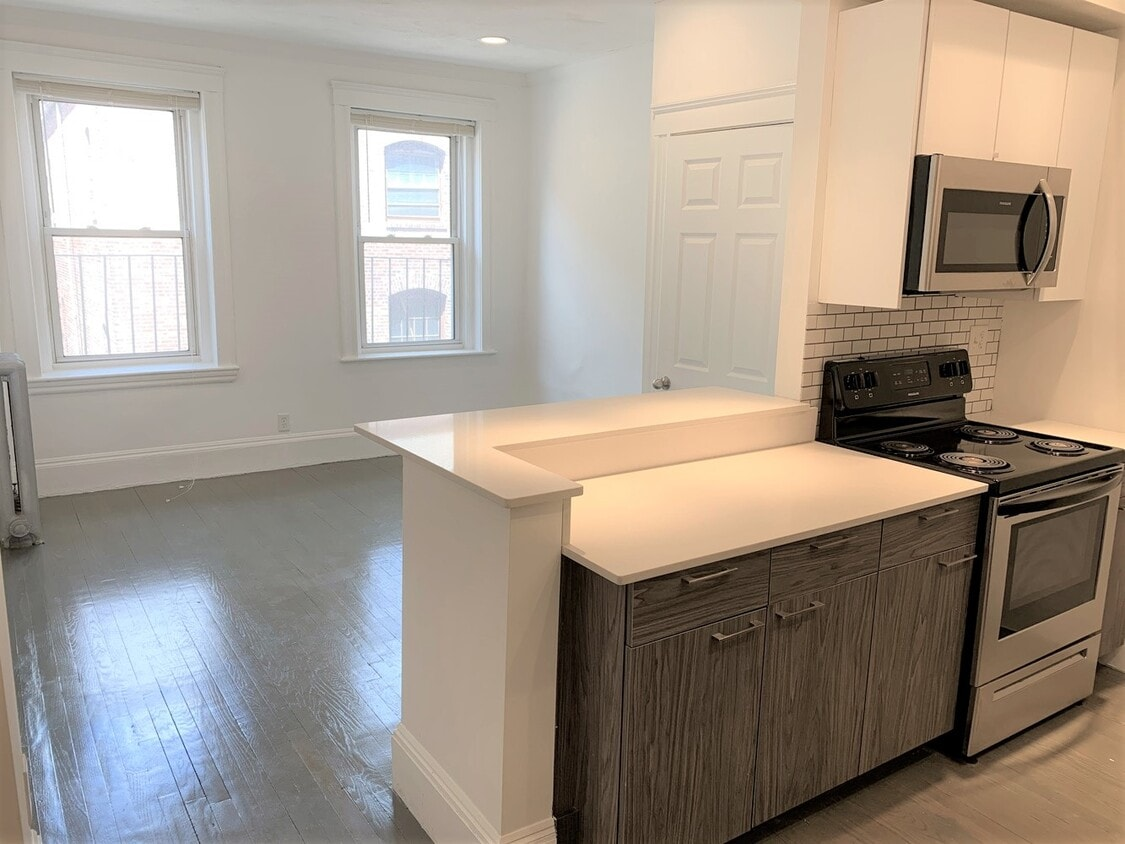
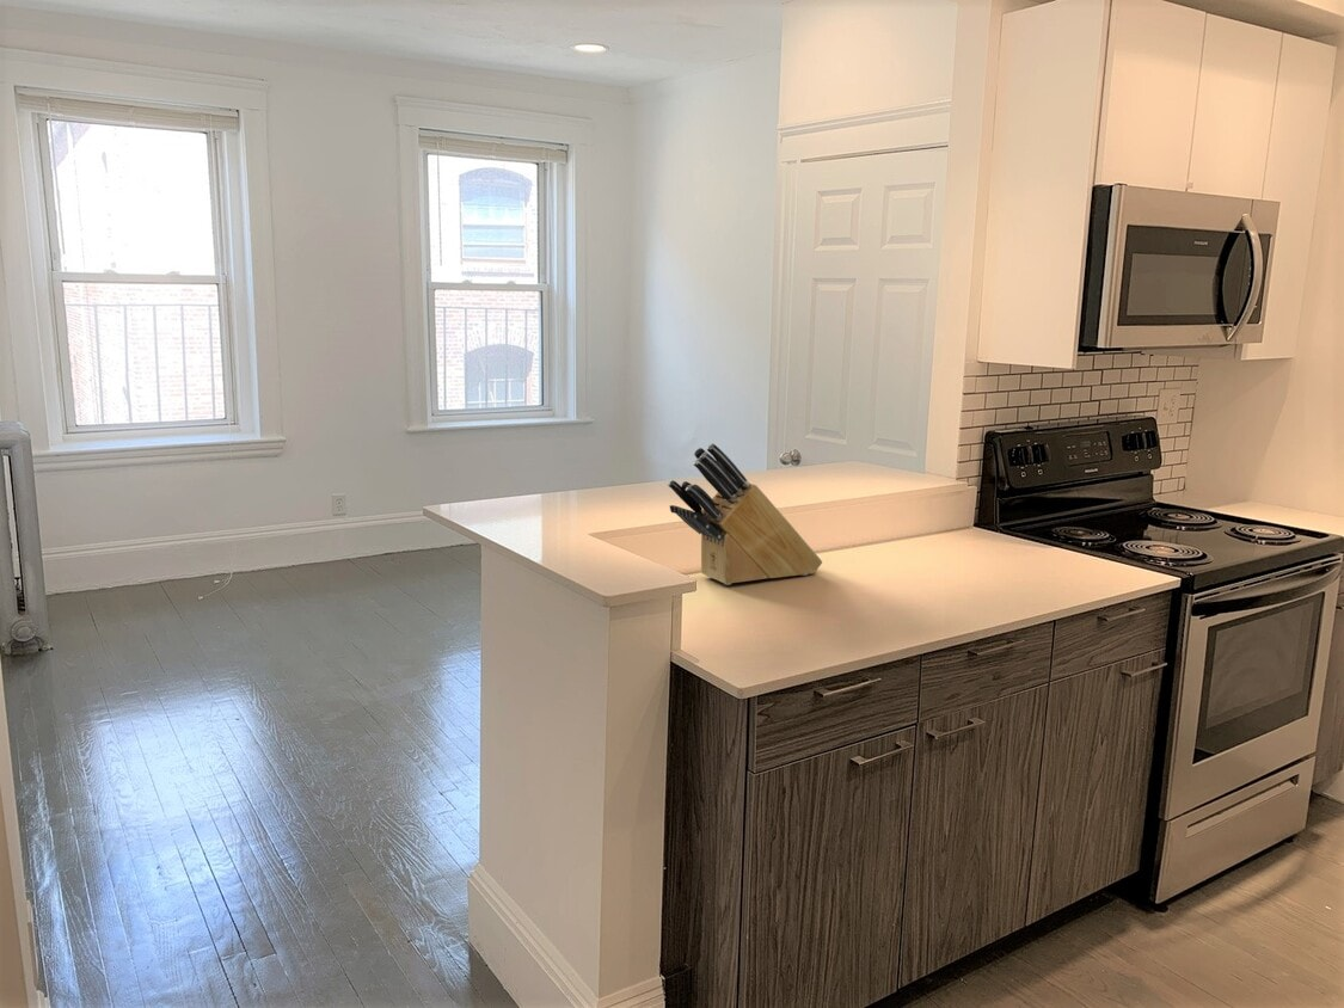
+ knife block (745, 509)
